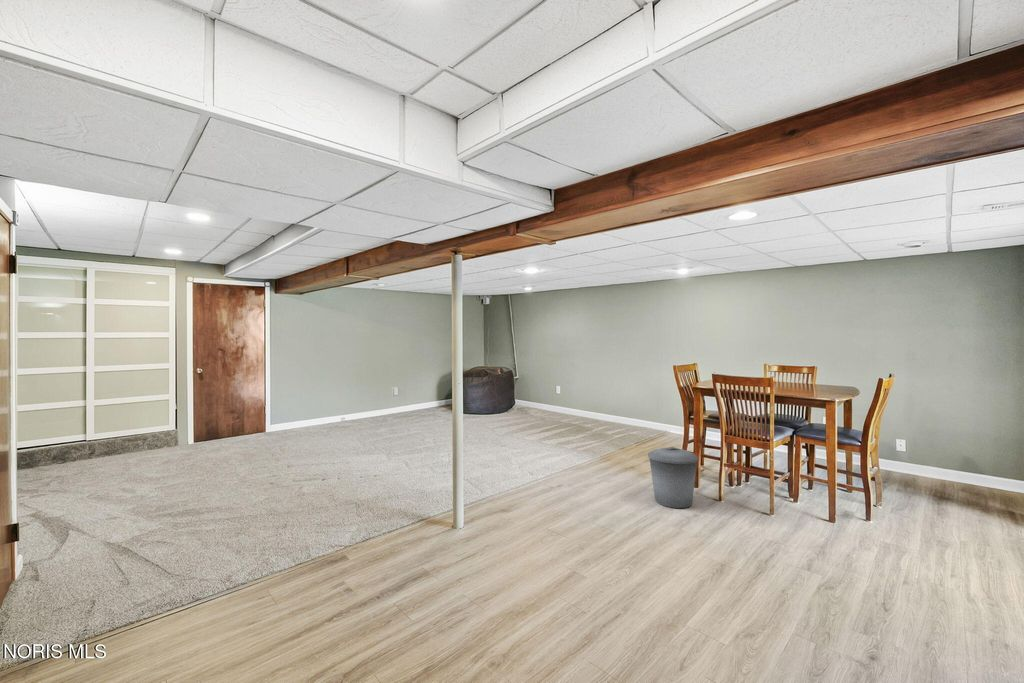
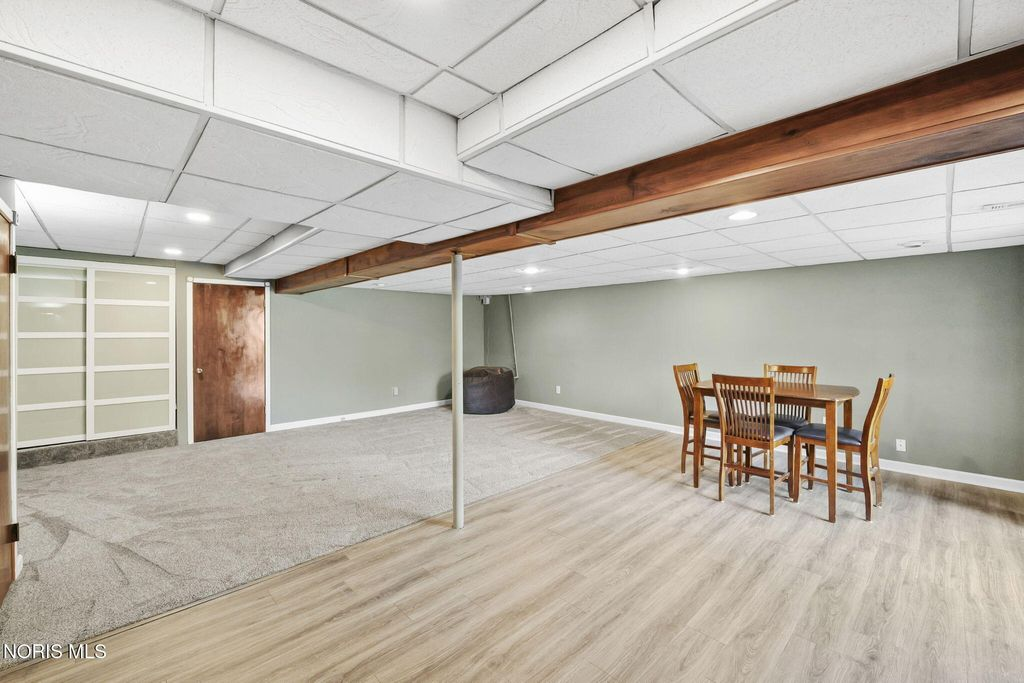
- trash can (673, 474)
